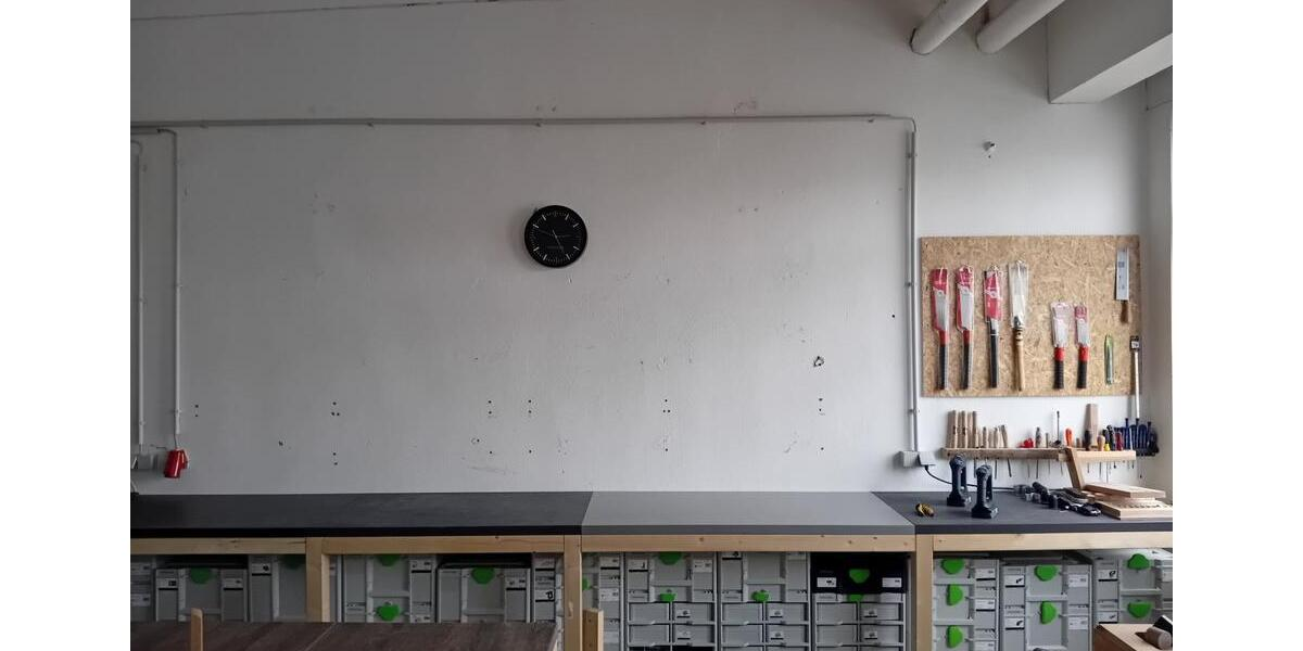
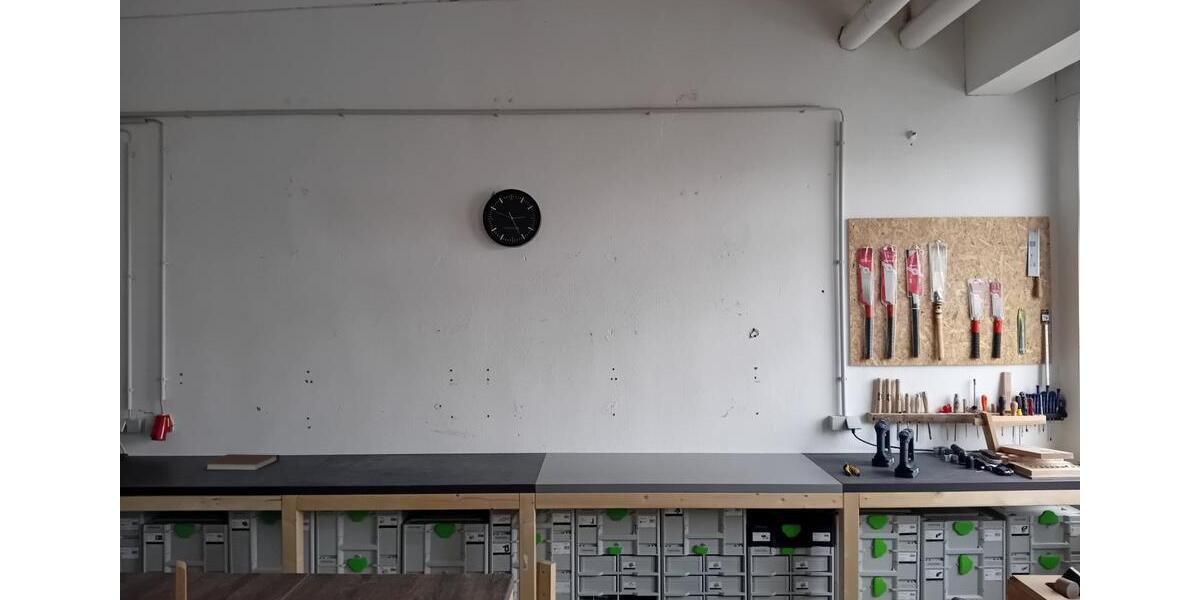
+ notebook (242, 461)
